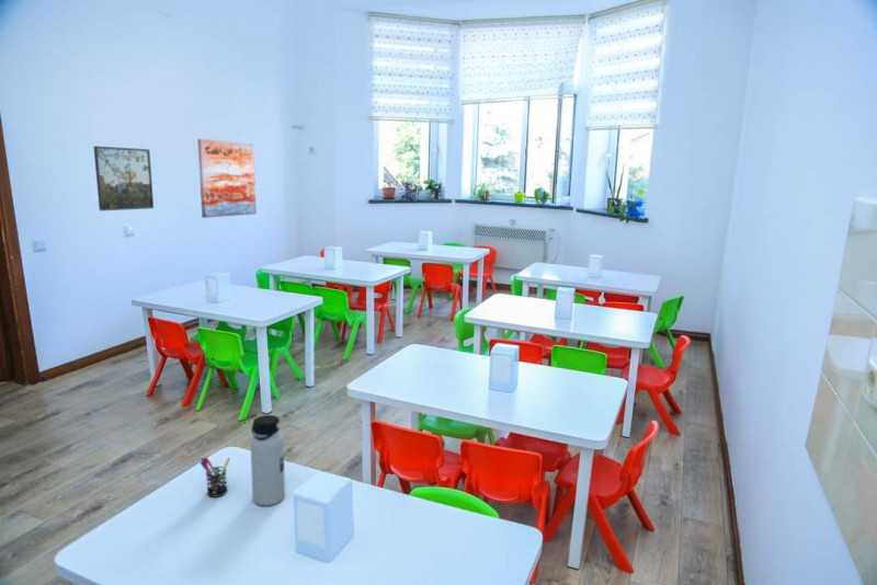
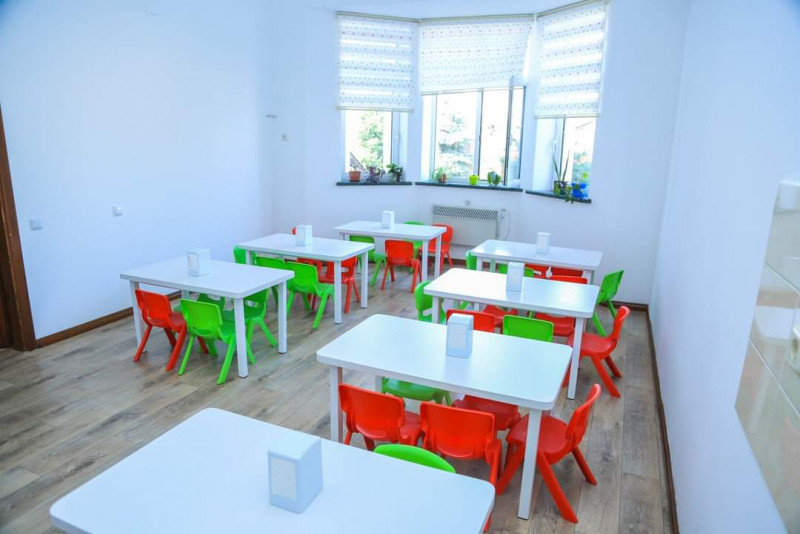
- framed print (125, 179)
- water bottle (267, 458)
- wall art (228, 179)
- pen holder (215, 474)
